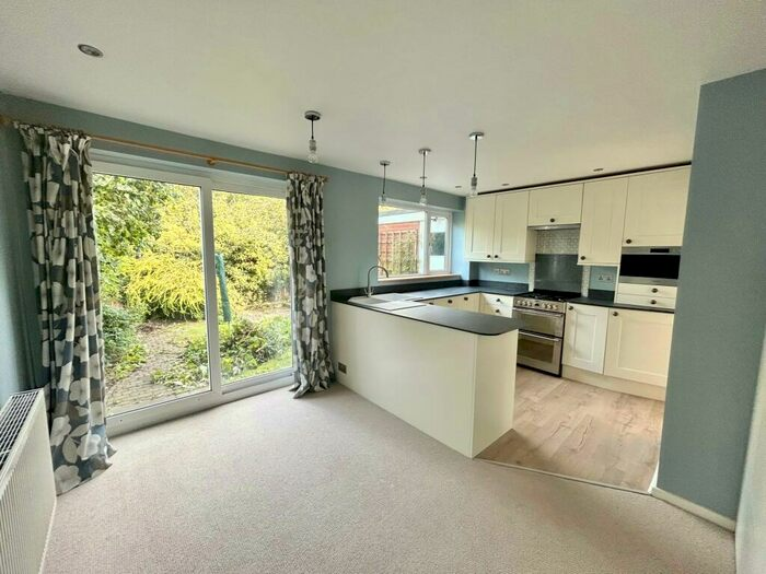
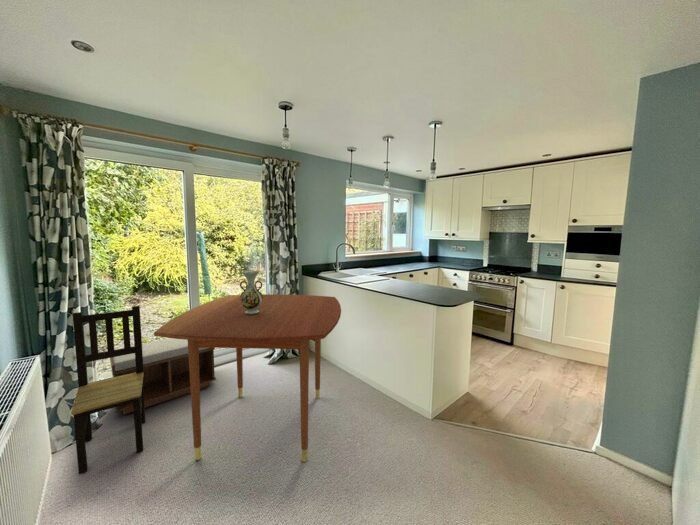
+ dining table (266, 348)
+ dining chair (110, 381)
+ vase (251, 291)
+ bench (165, 368)
